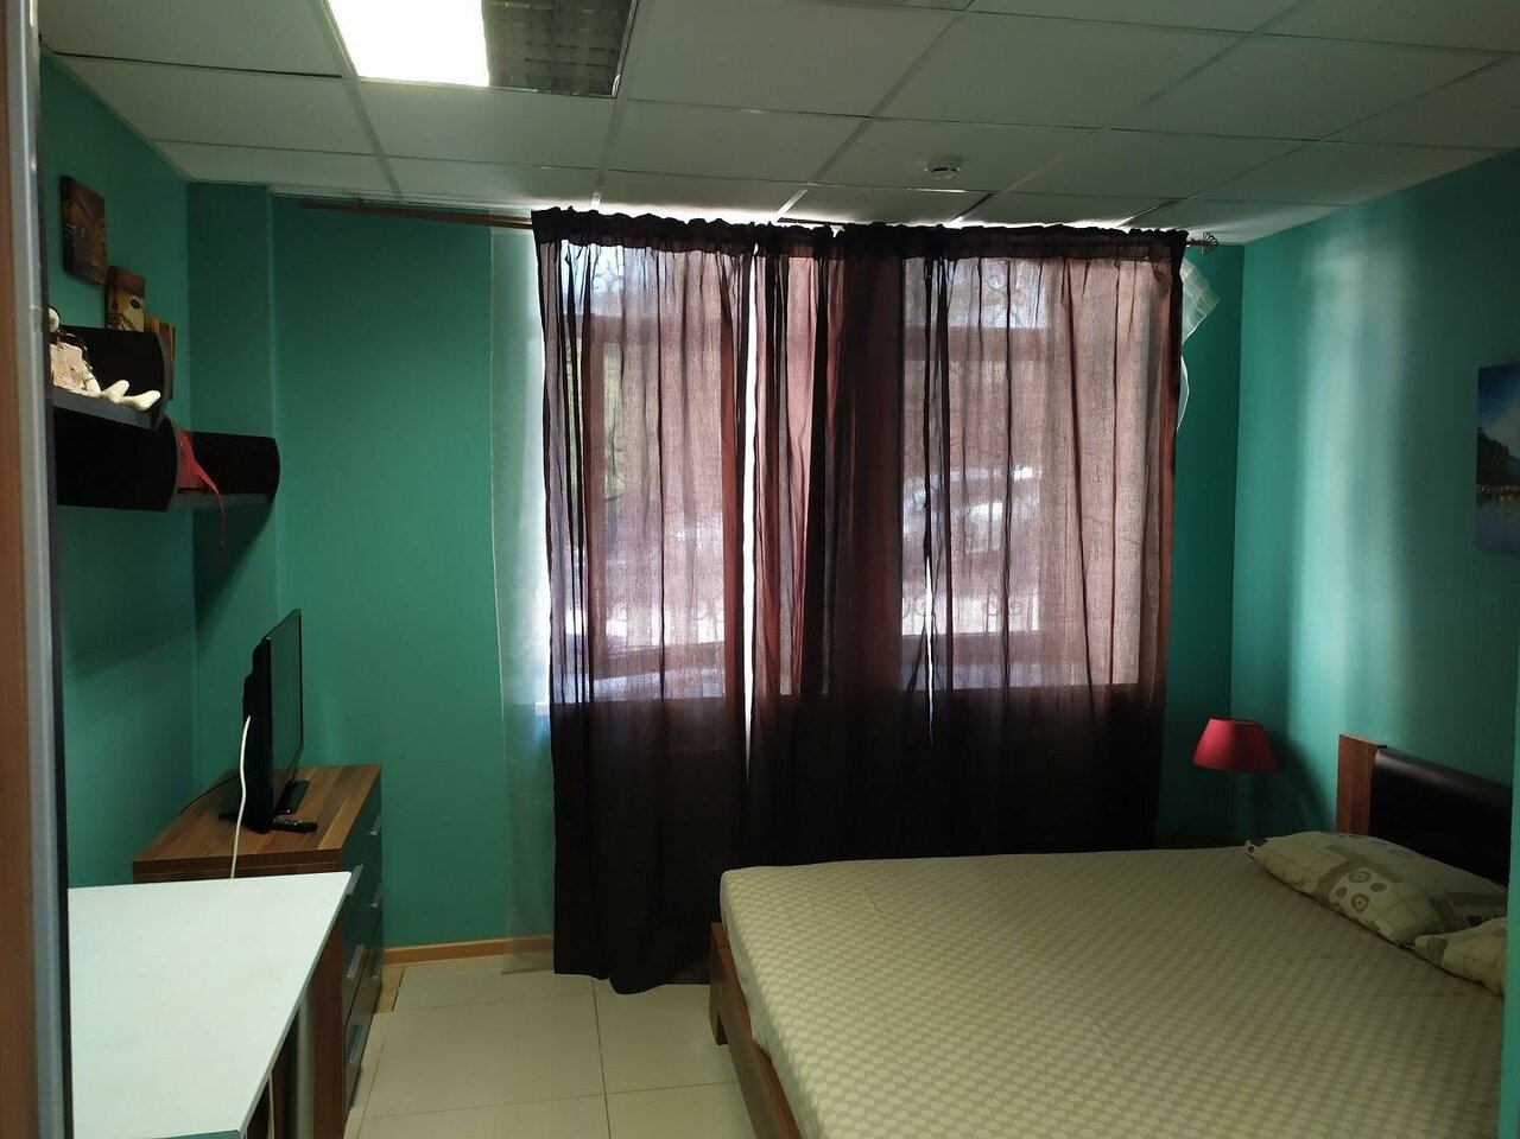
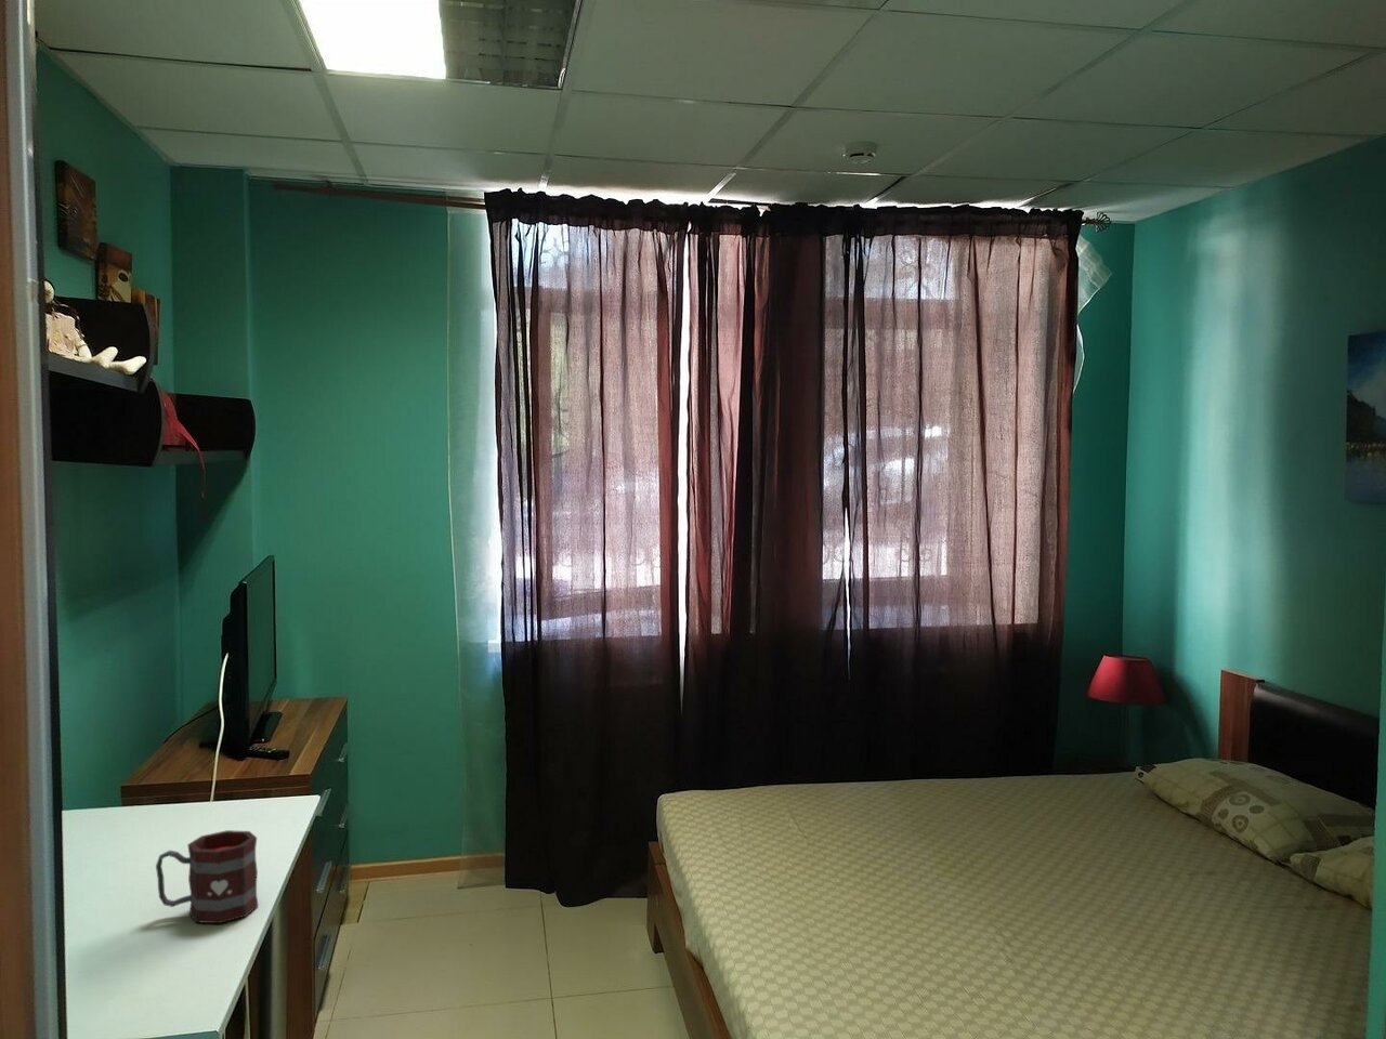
+ mug (207, 876)
